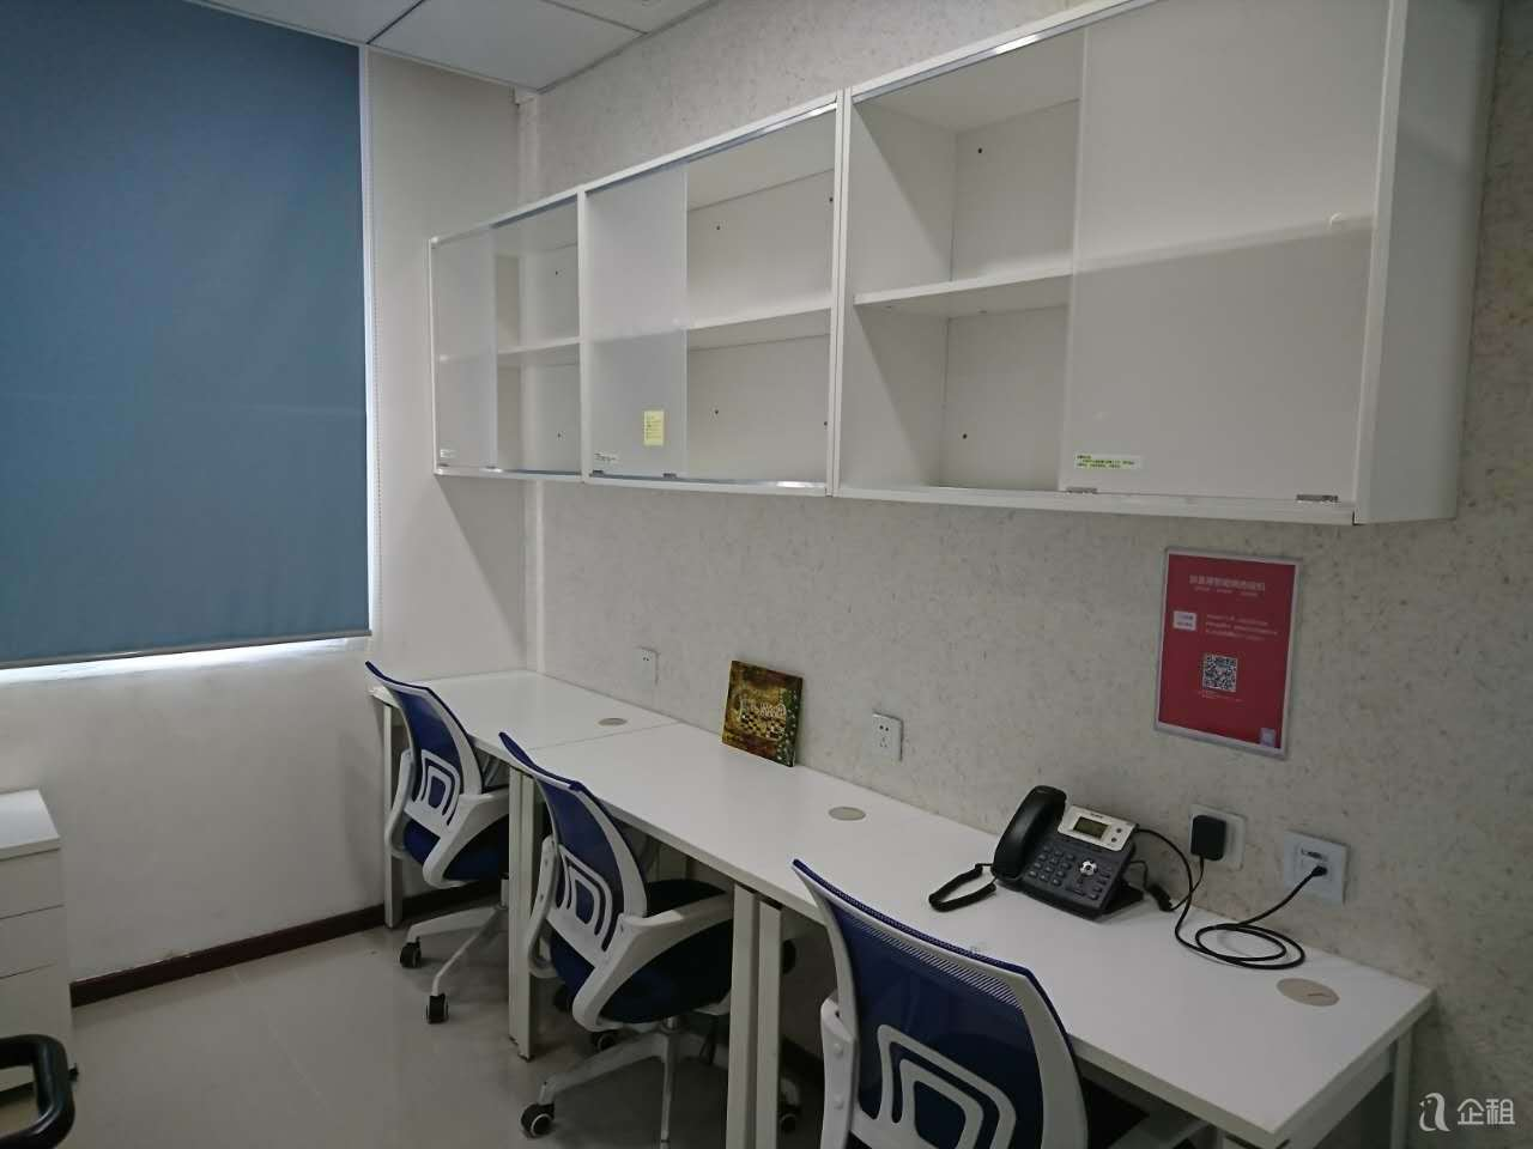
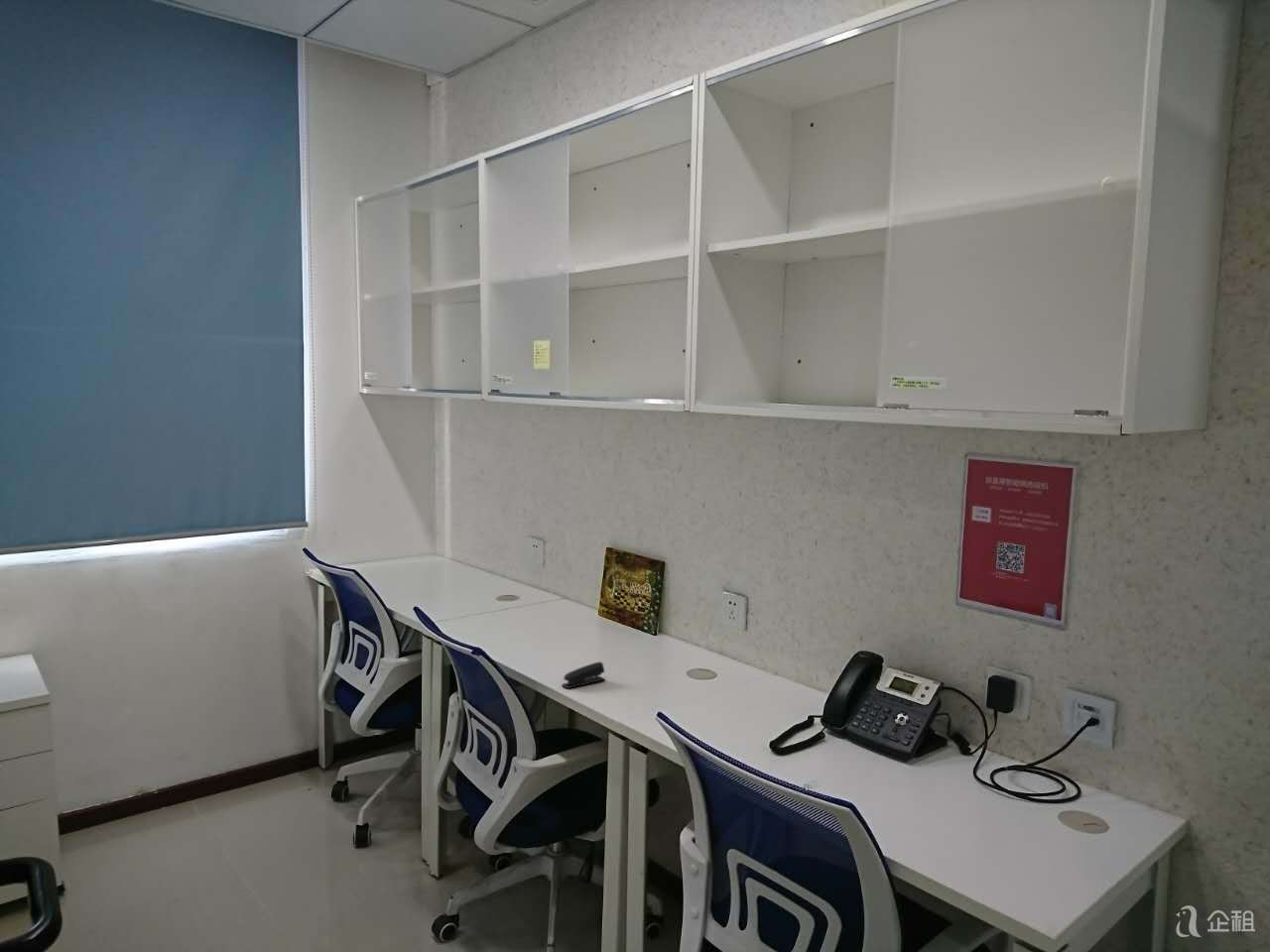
+ stapler (583, 674)
